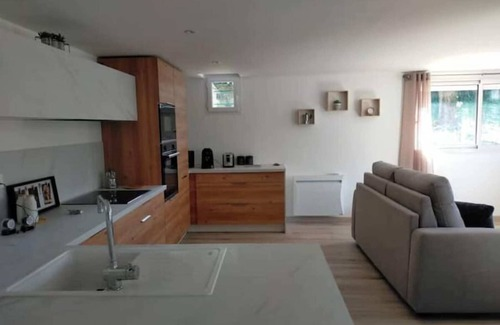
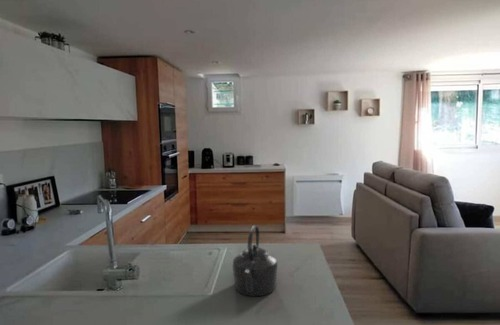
+ kettle (252, 261)
